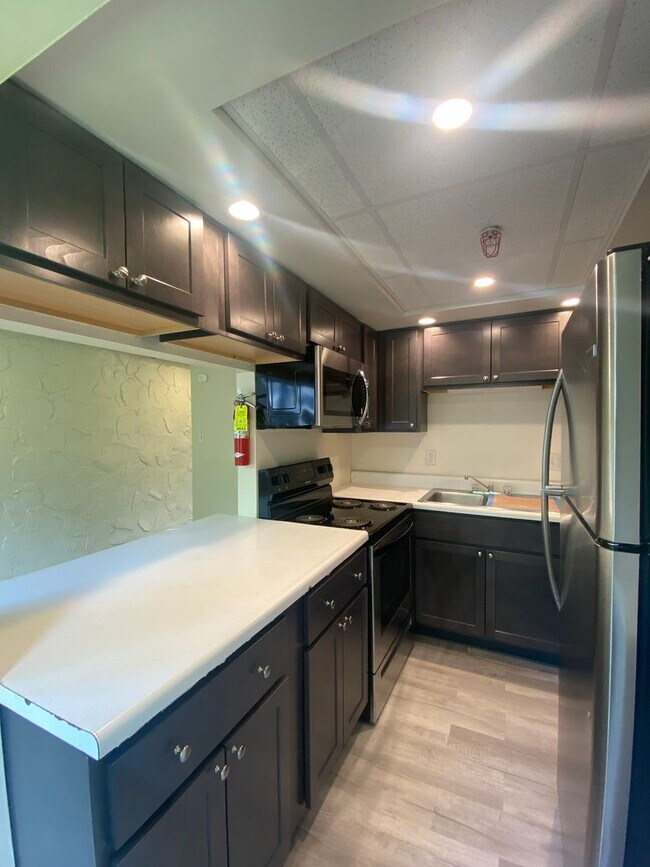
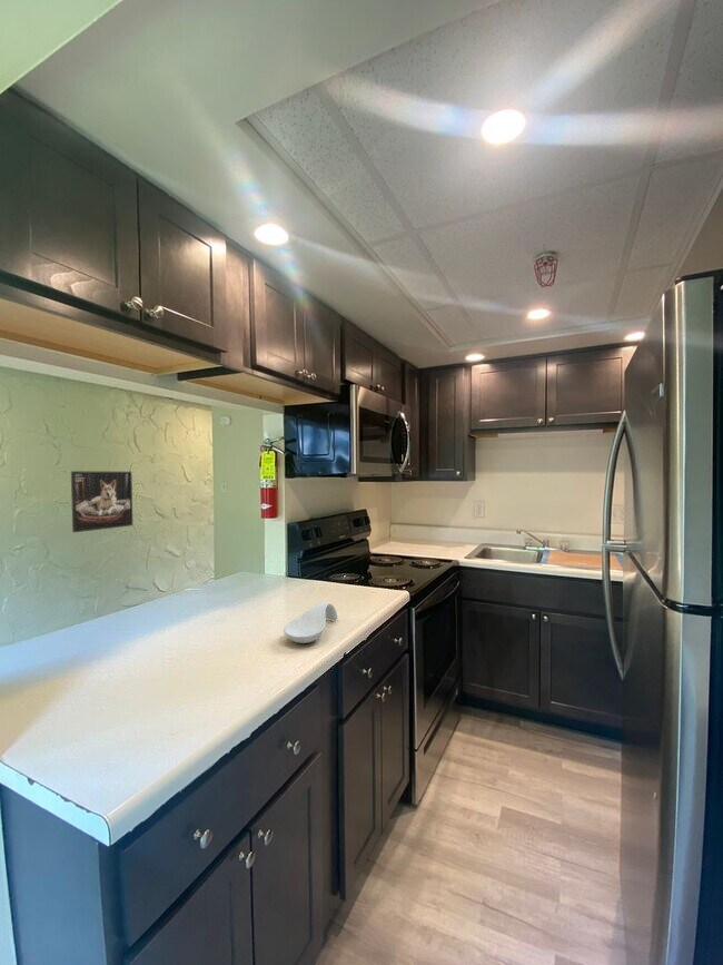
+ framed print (103, 500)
+ spoon rest (314, 620)
